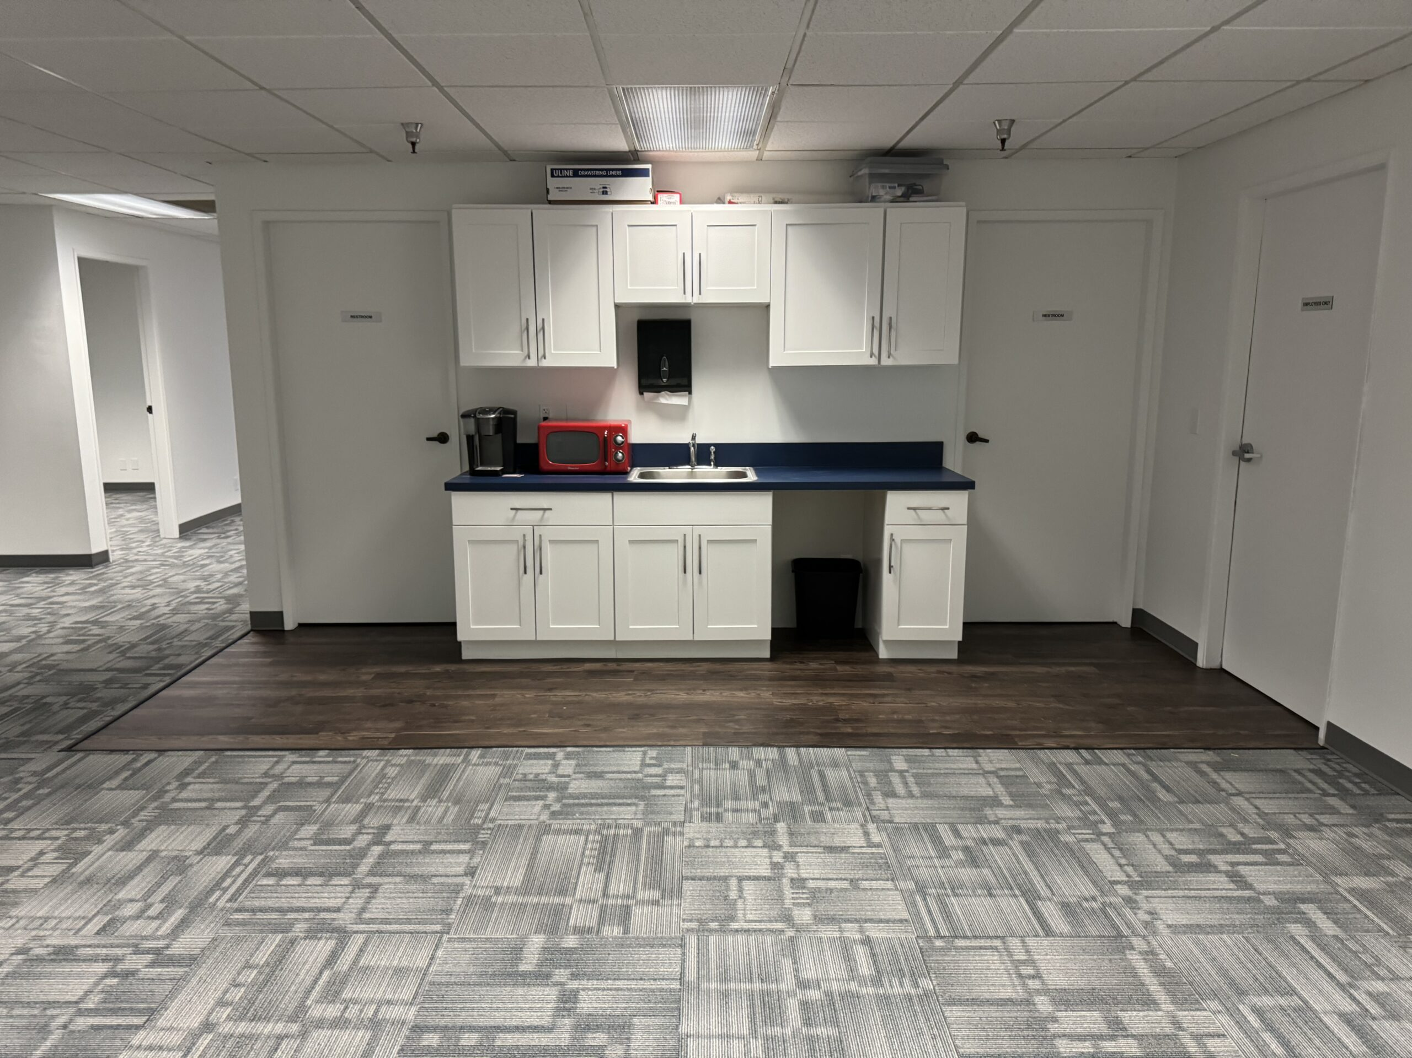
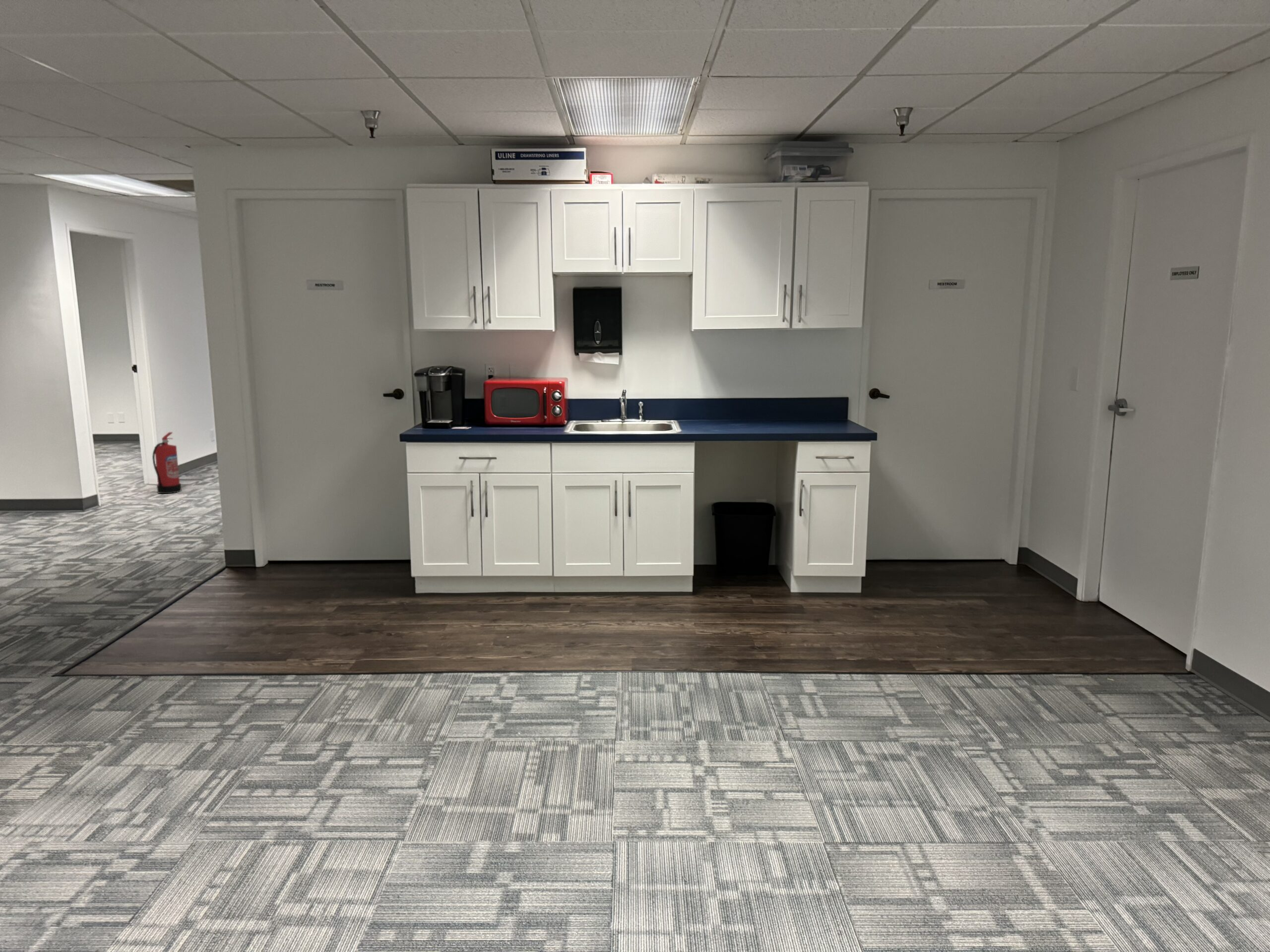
+ fire extinguisher (164, 463)
